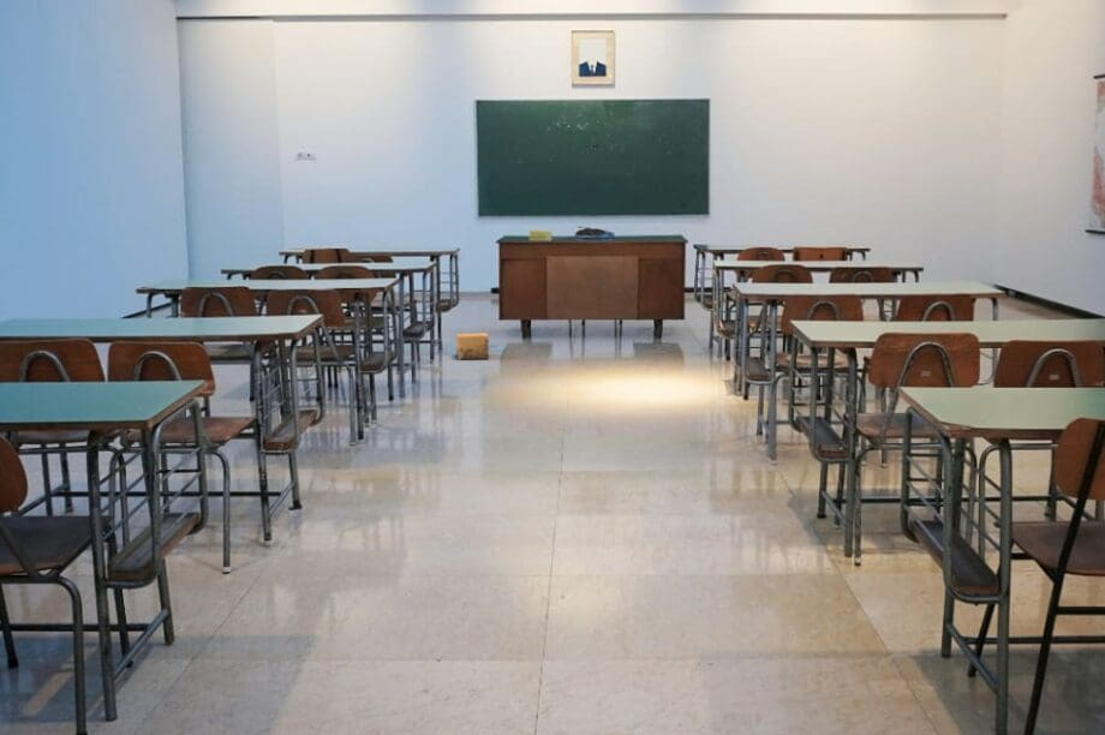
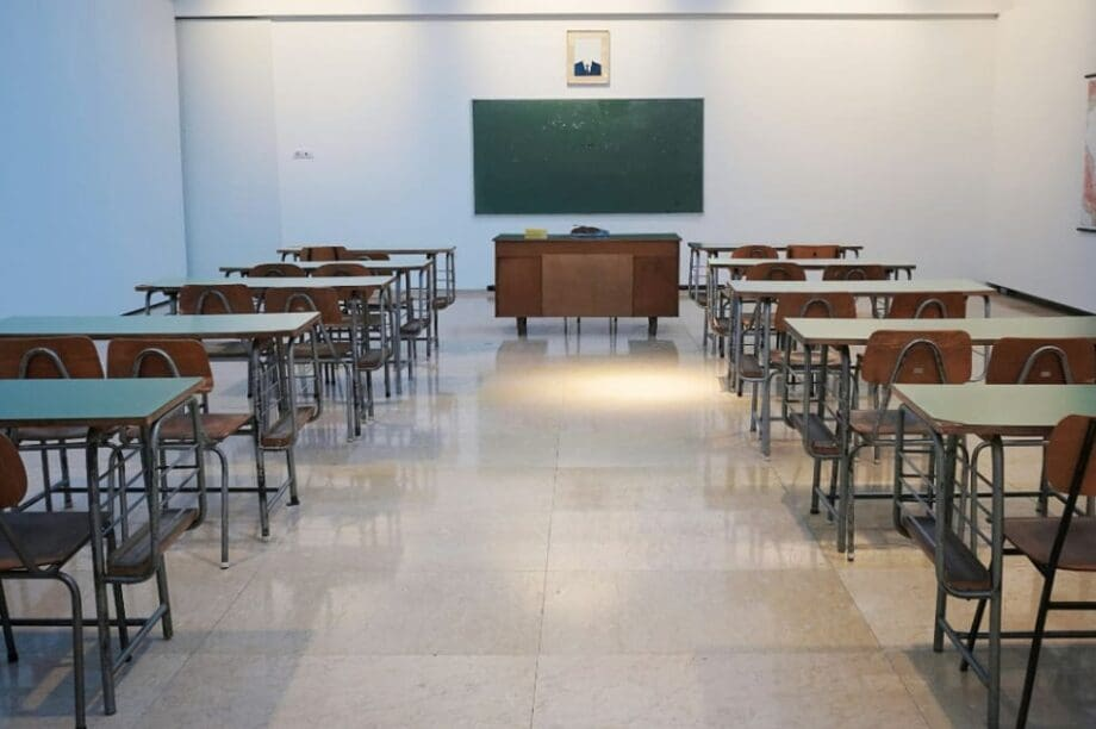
- cardboard box (472, 346)
